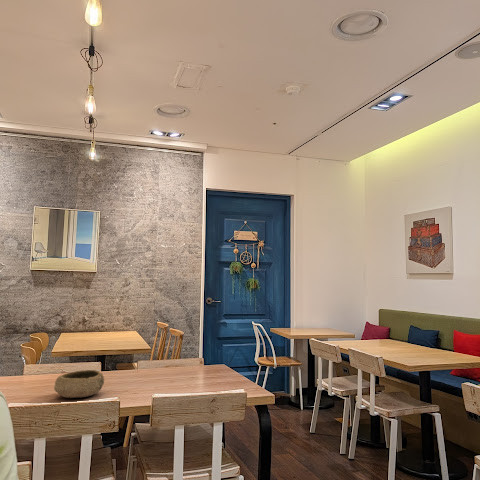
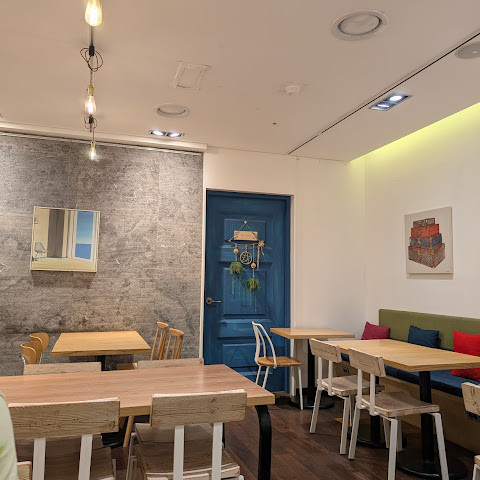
- bowl (80, 384)
